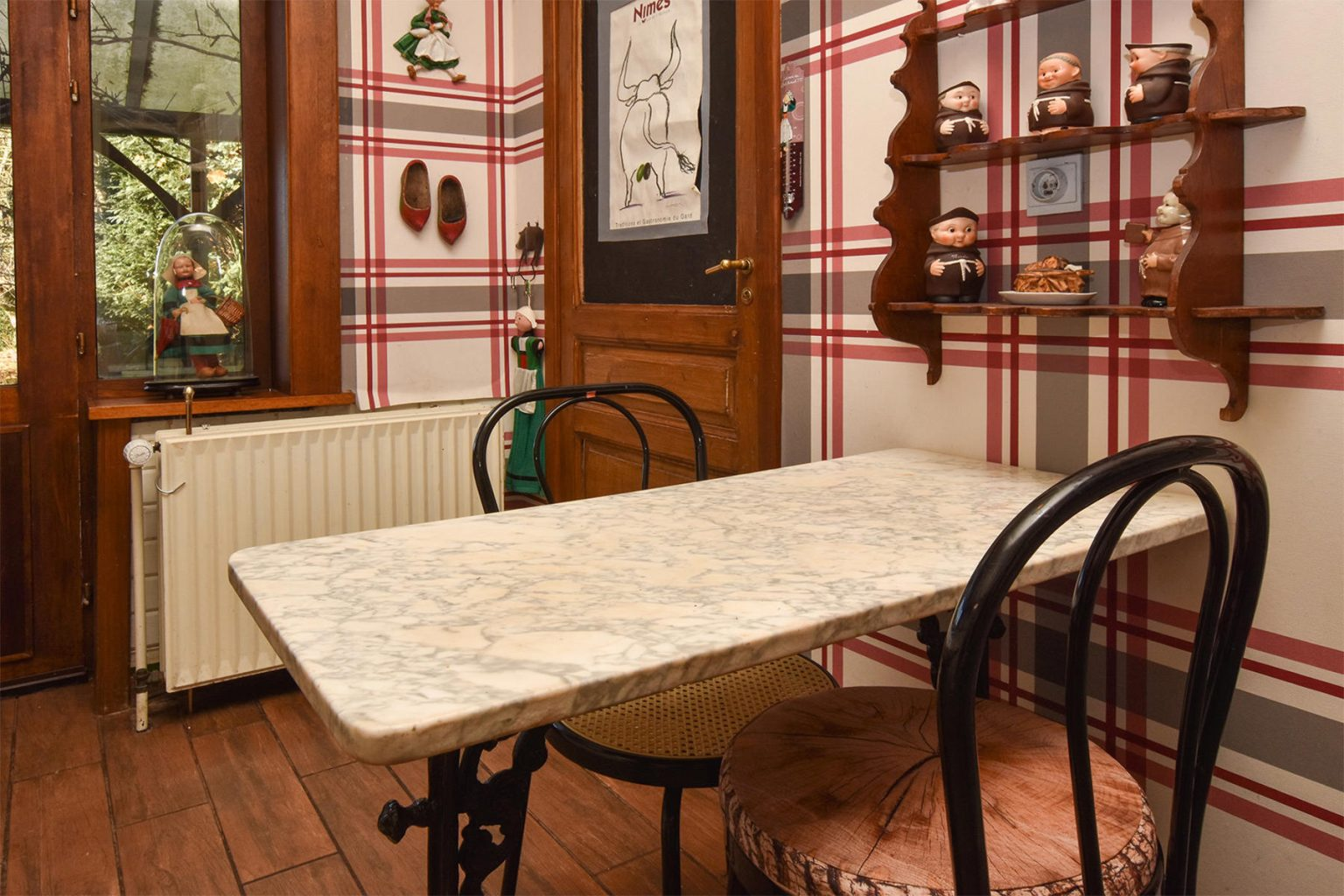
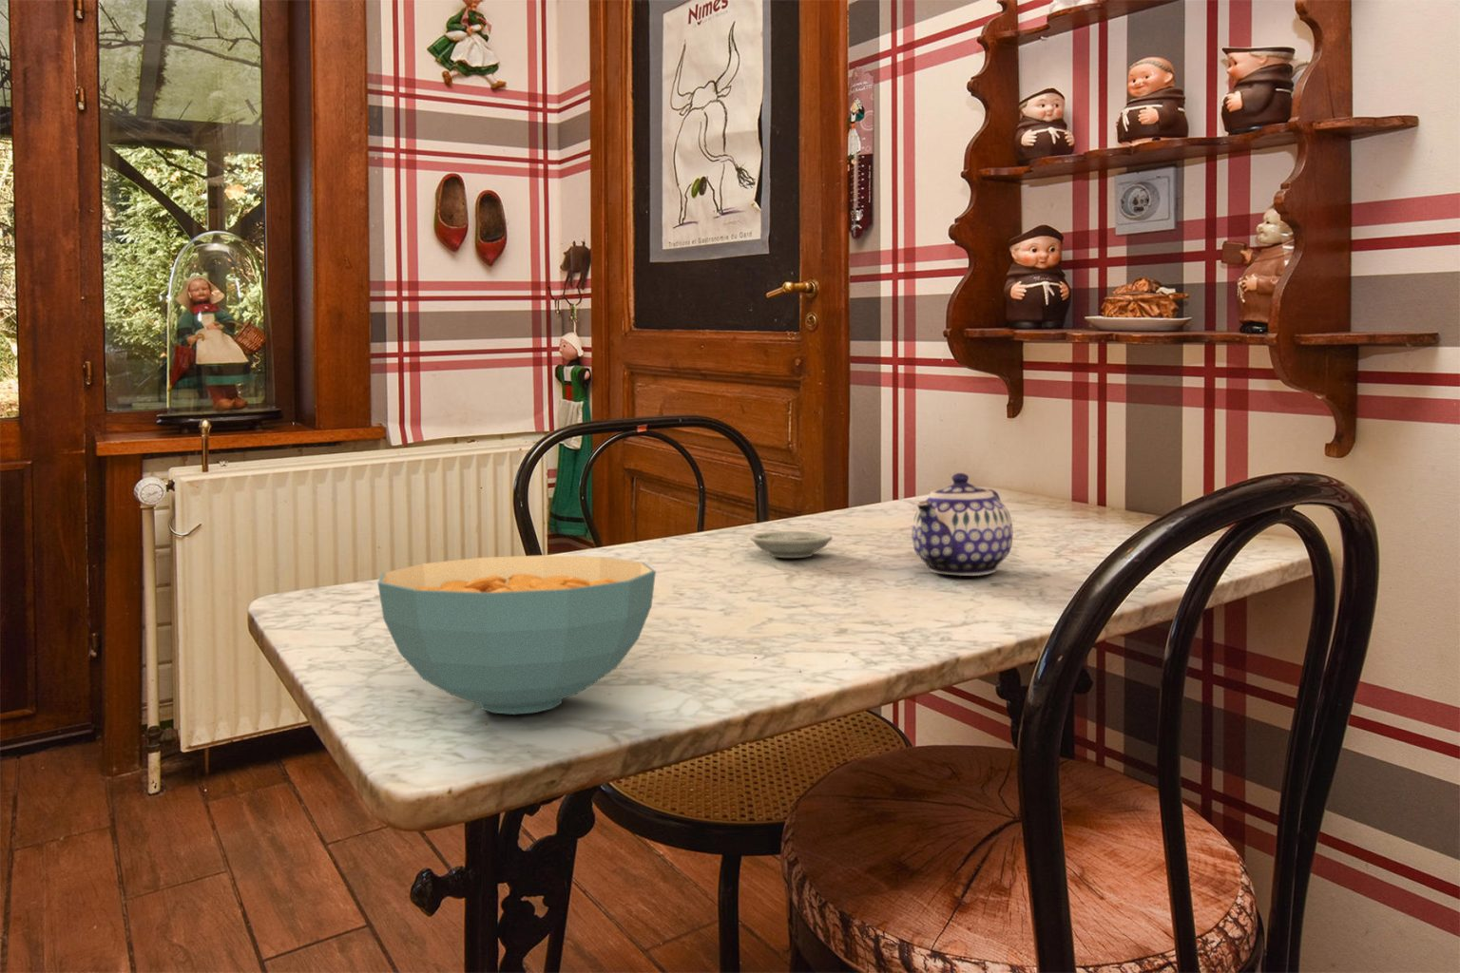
+ saucer (791, 544)
+ cereal bowl (520, 637)
+ teapot (961, 521)
